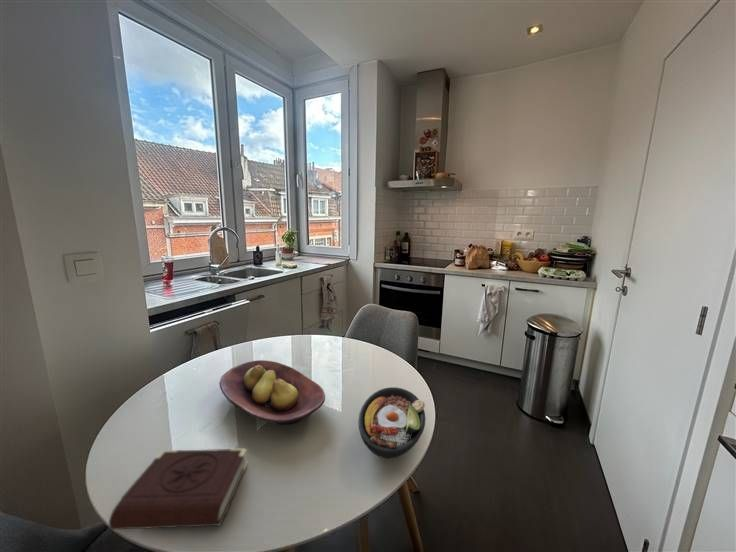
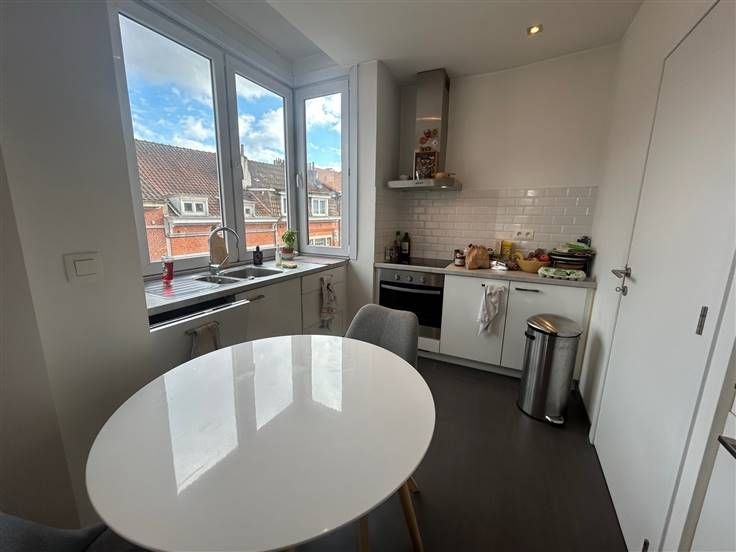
- fruit bowl (270, 387)
- book (187, 484)
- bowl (392, 423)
